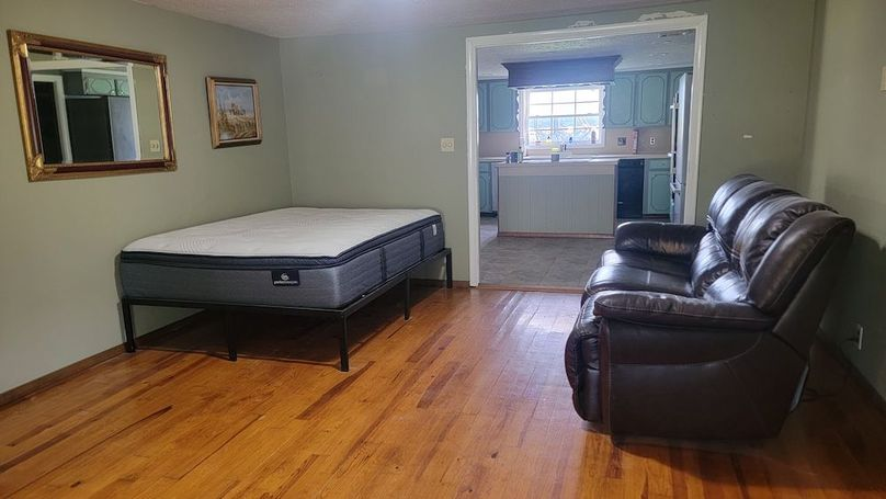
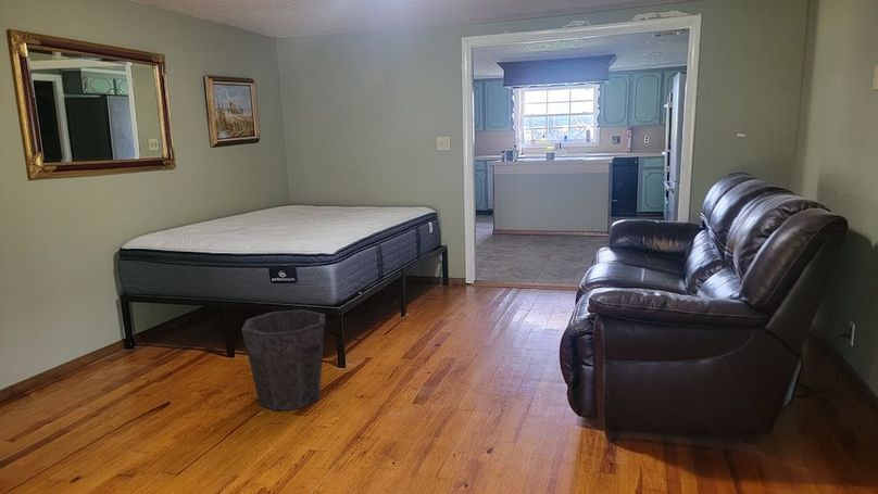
+ waste bin (287, 359)
